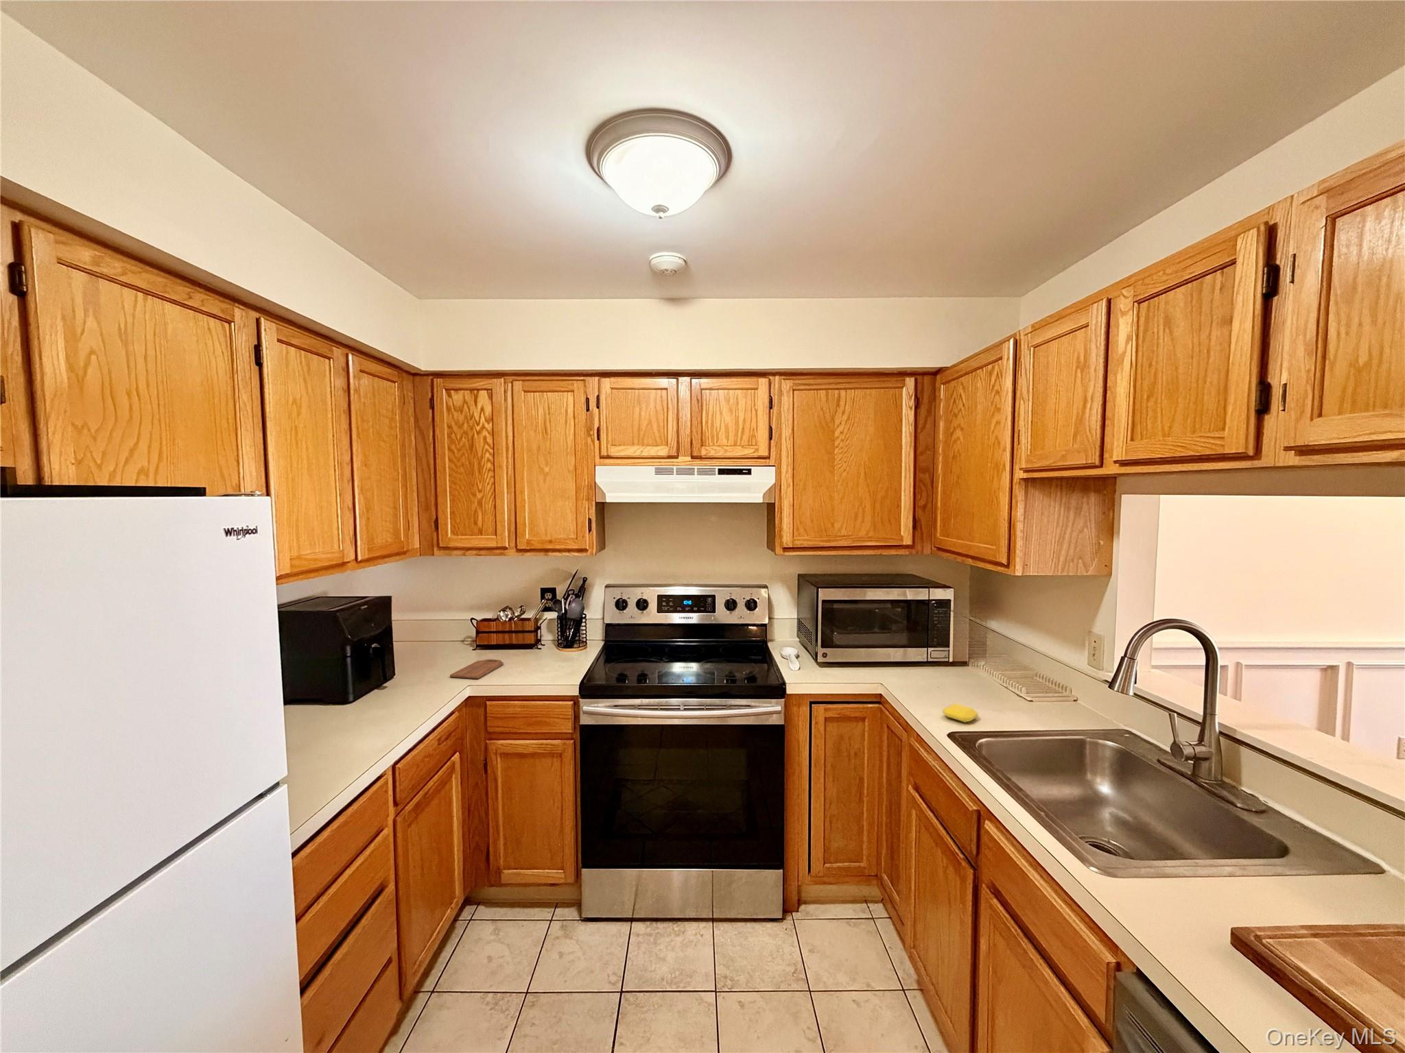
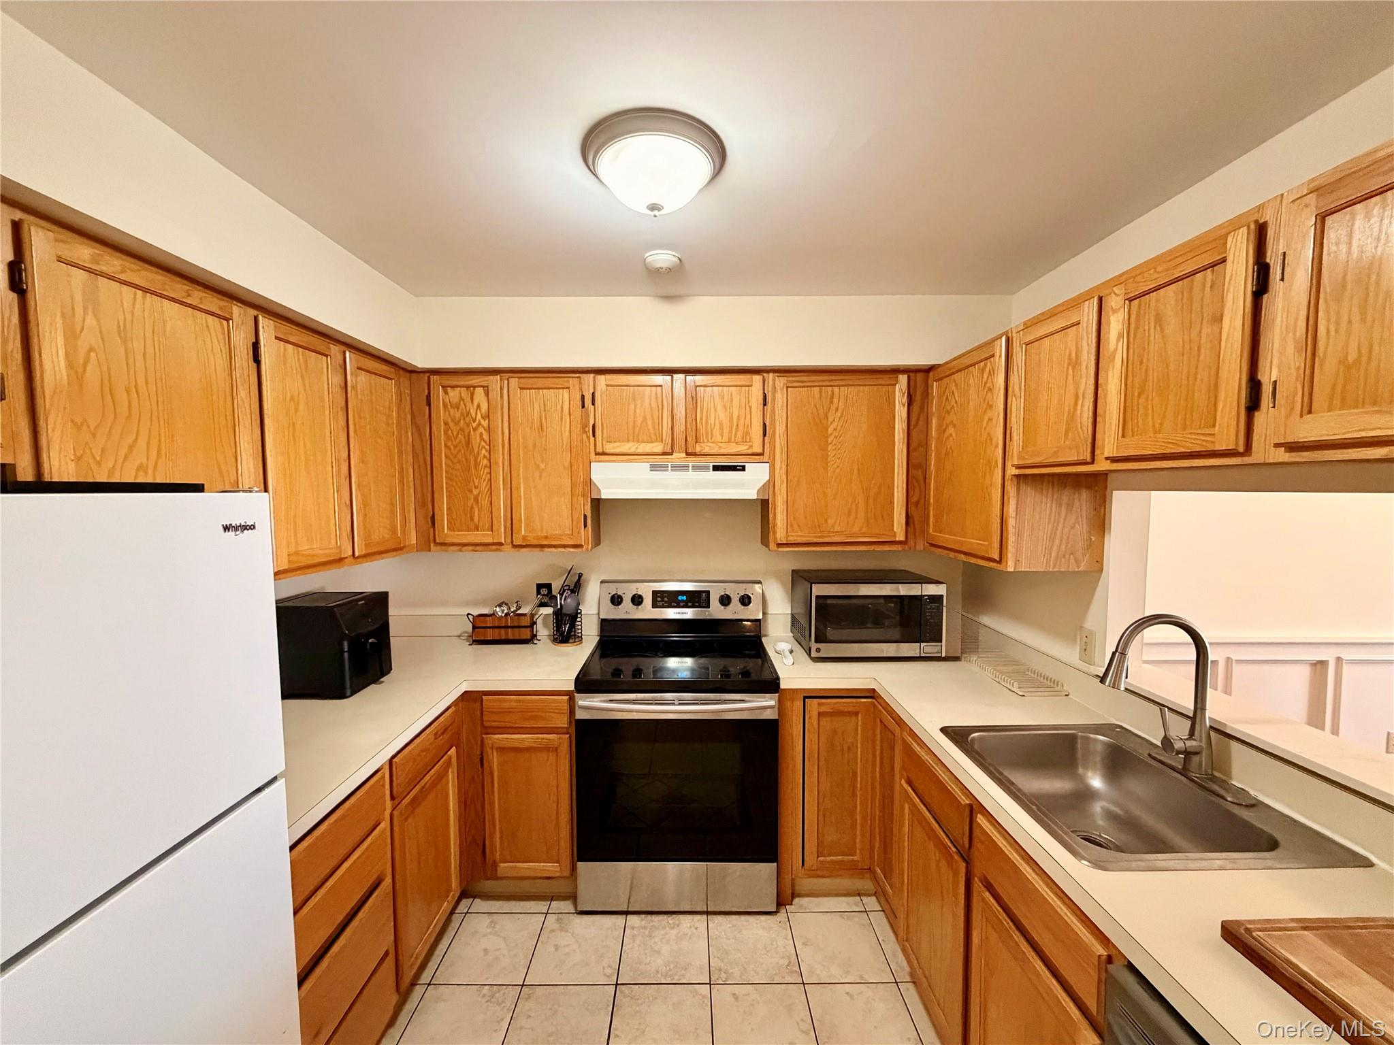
- soap bar (960, 712)
- cutting board (479, 668)
